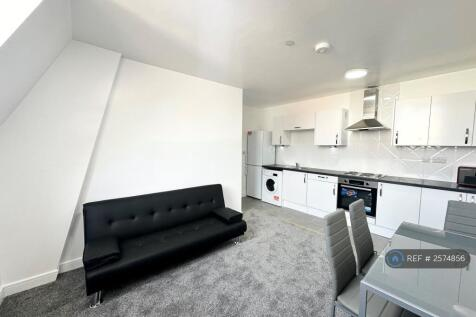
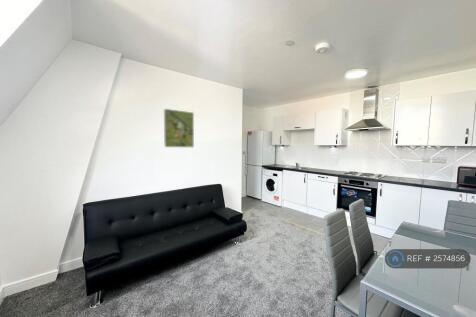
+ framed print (179, 129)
